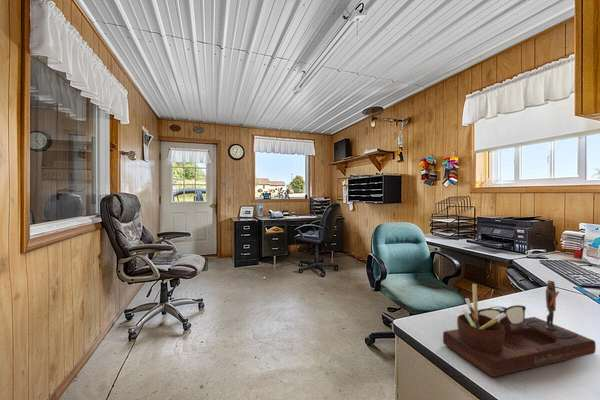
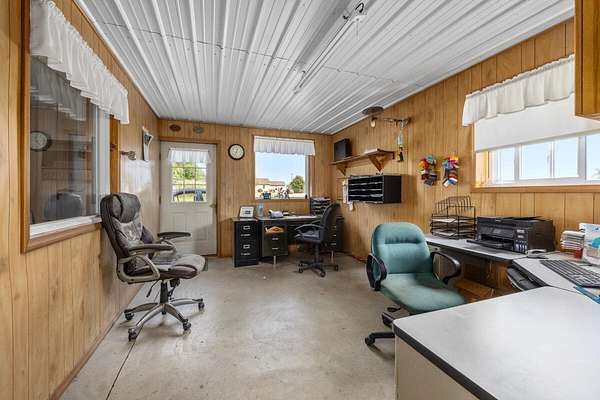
- desk organizer (511, 316)
